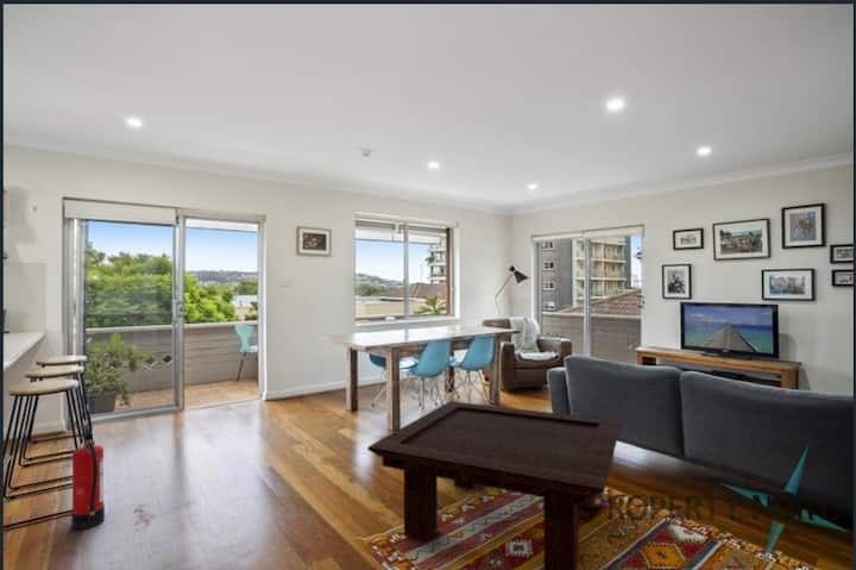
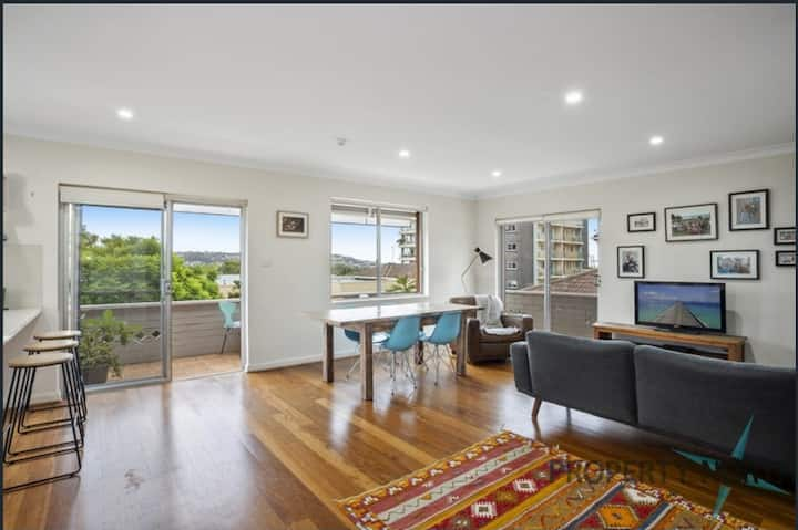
- fire extinguisher (89, 477)
- coffee table (505, 475)
